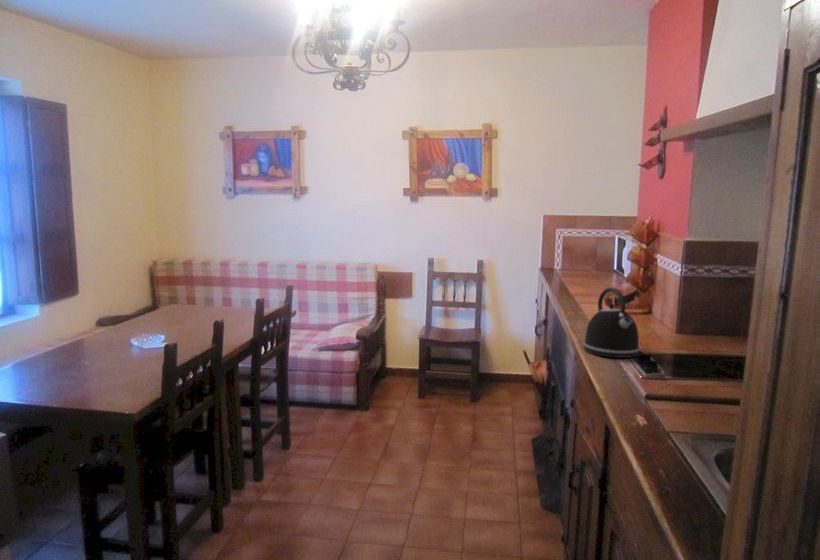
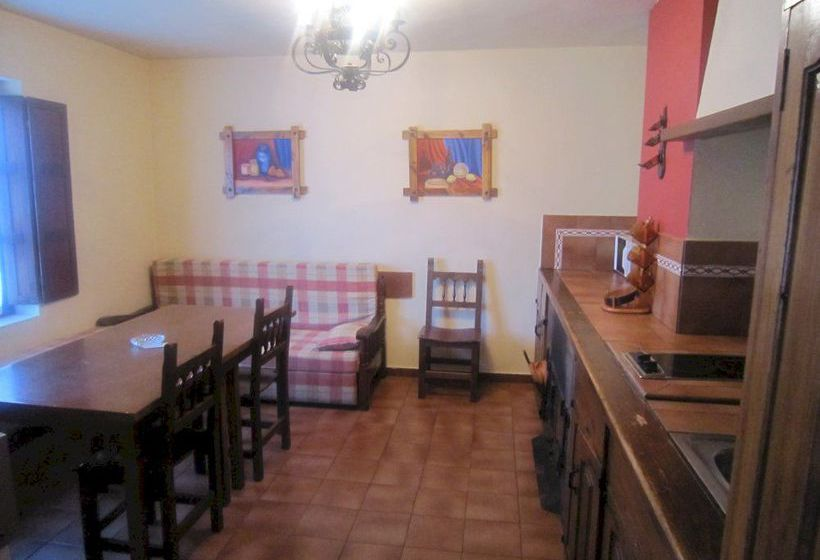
- kettle (612, 319)
